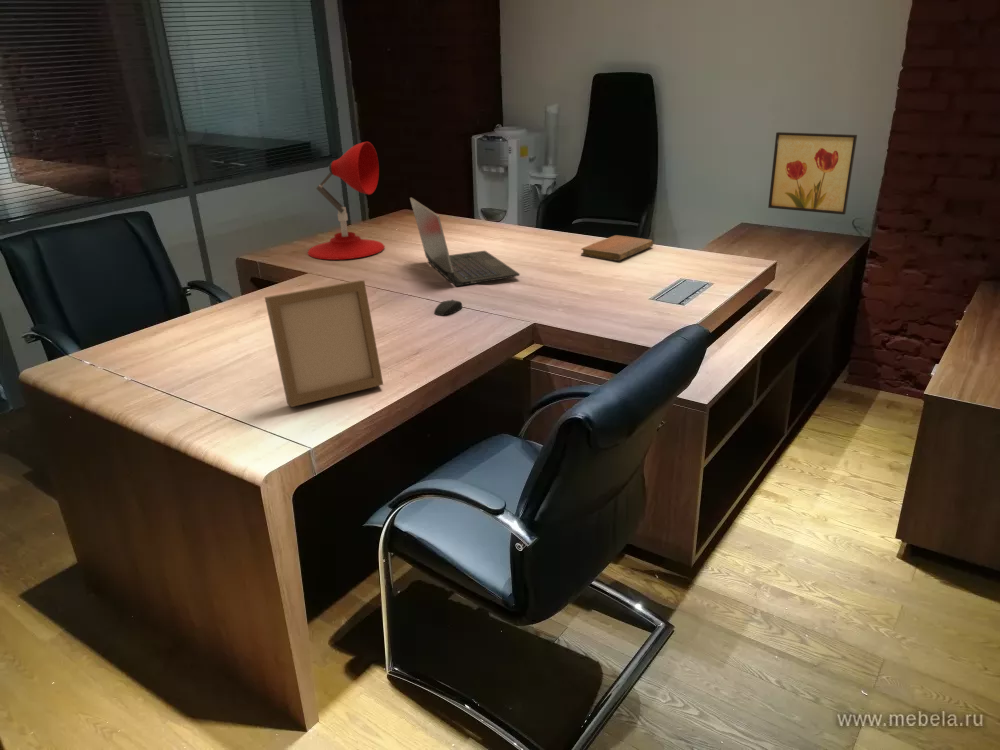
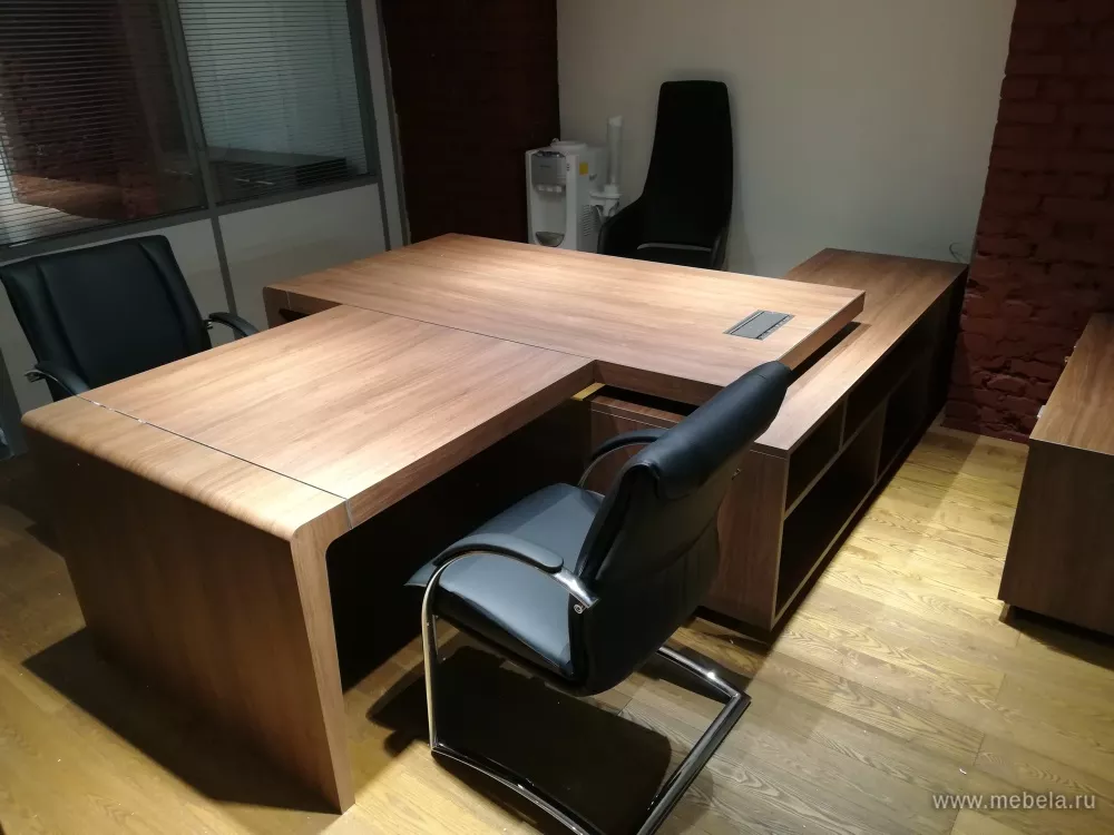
- photo frame (322, 338)
- mouse (448, 305)
- notebook (617, 247)
- desk lamp (336, 200)
- laptop computer (463, 253)
- wall art (811, 172)
